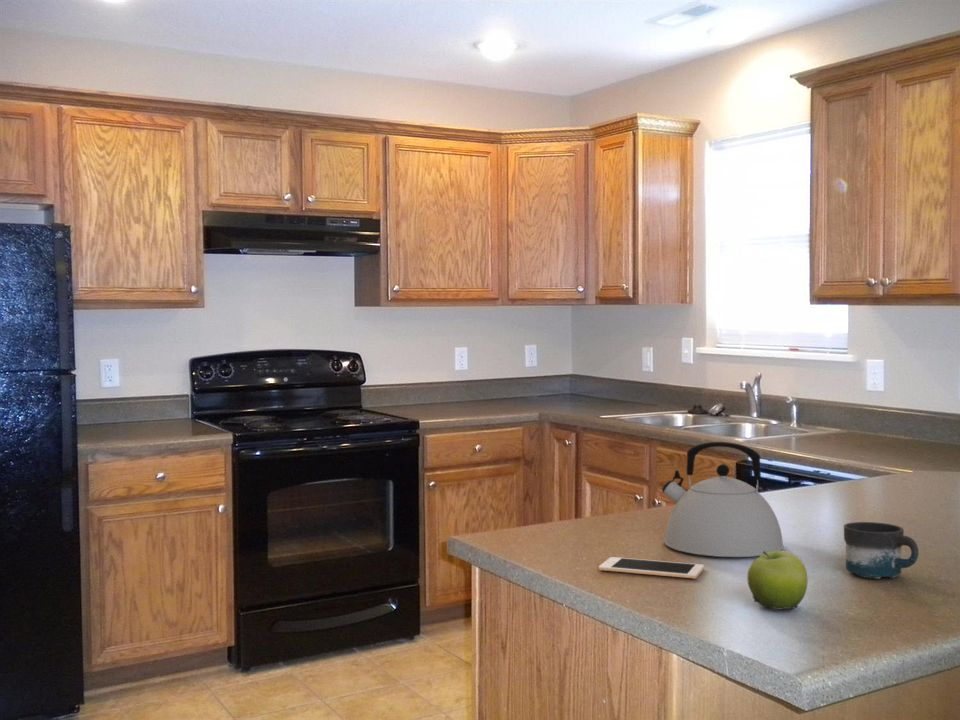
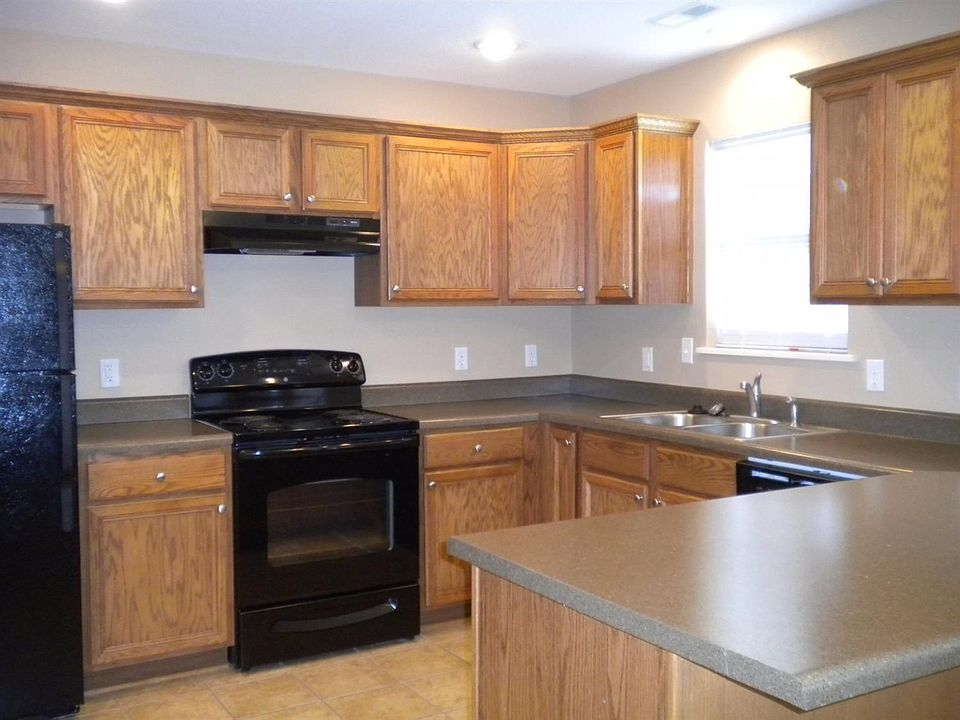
- fruit (777, 578)
- cell phone (651, 567)
- mug (880, 550)
- kettle (720, 493)
